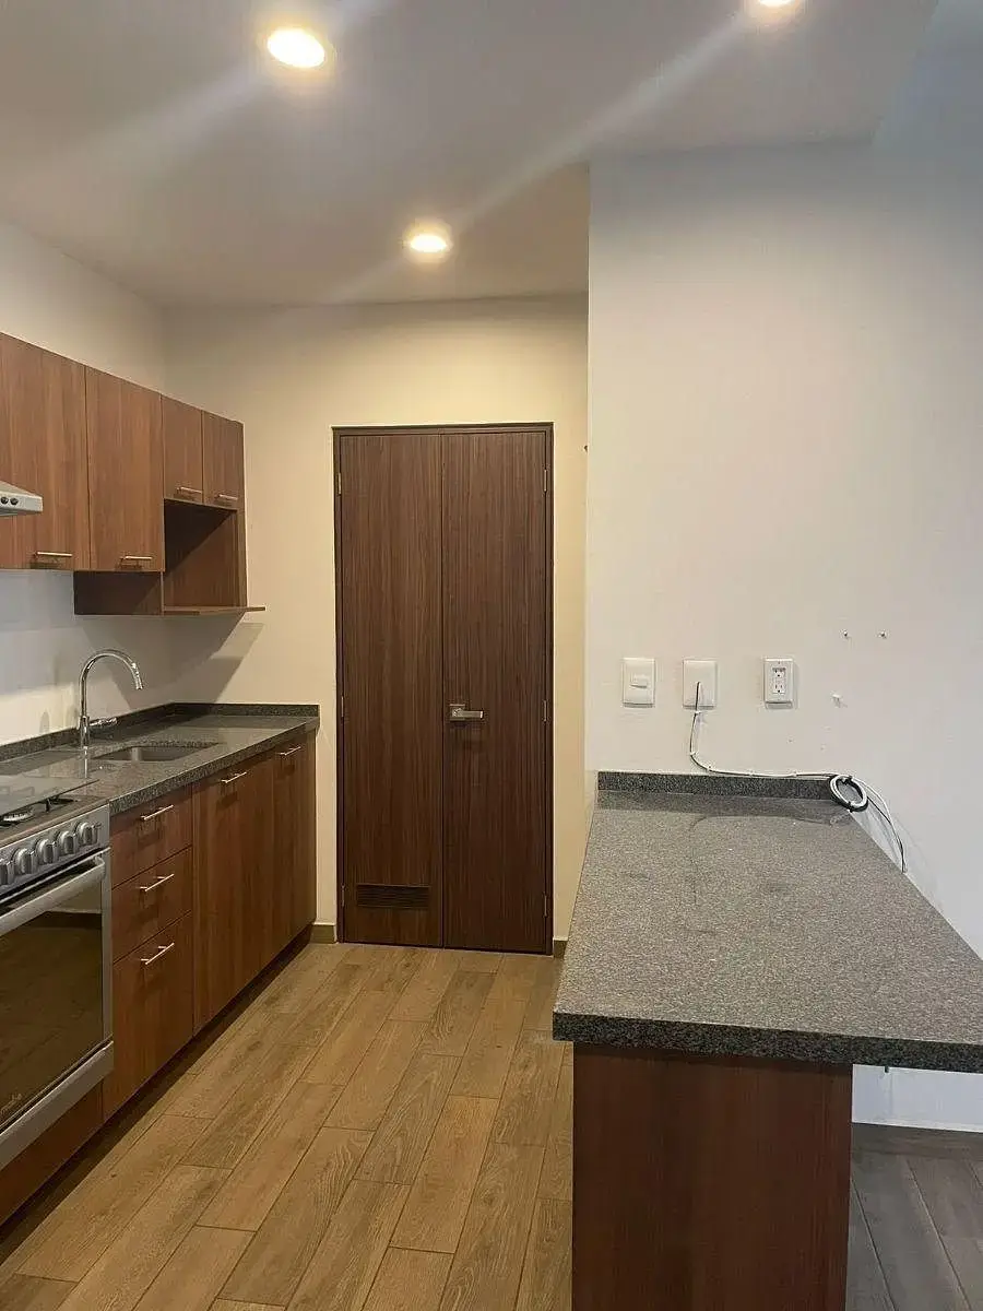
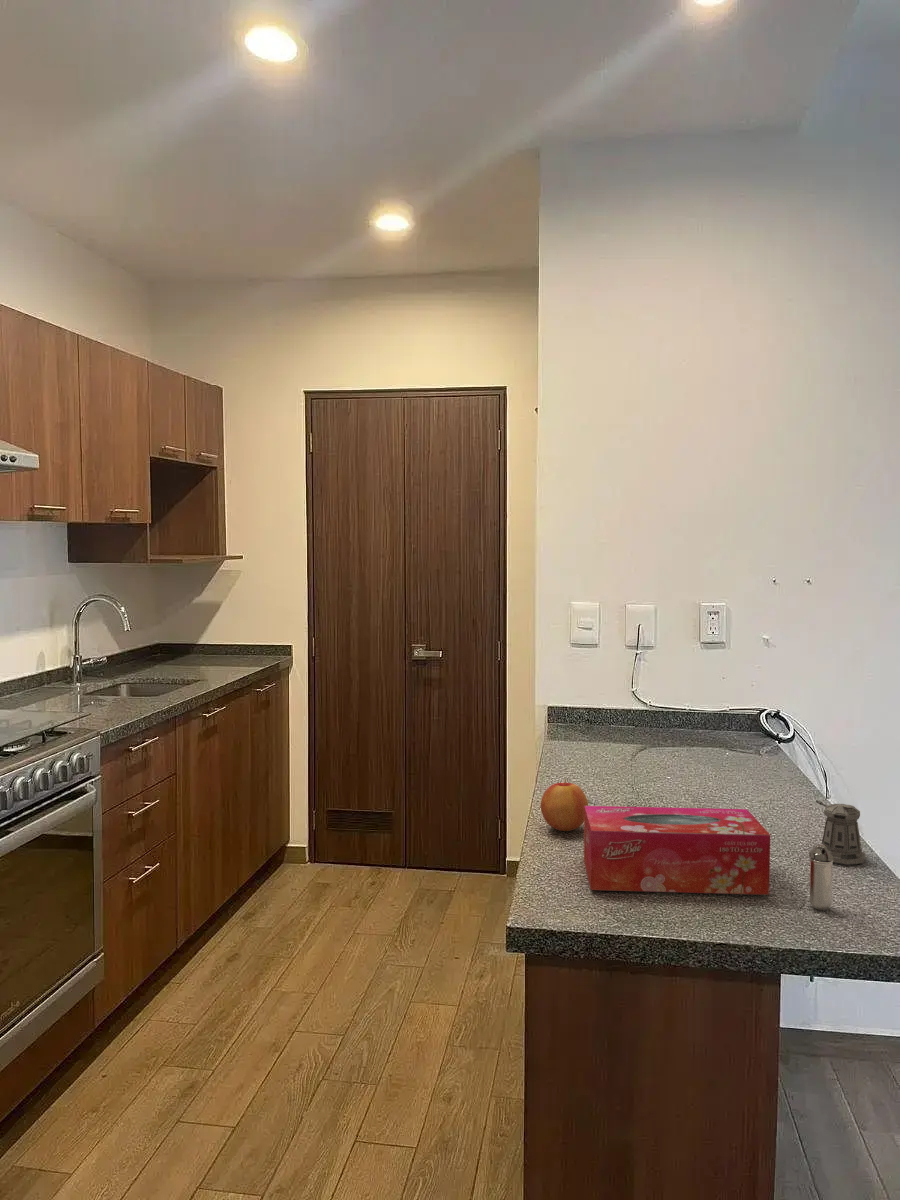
+ apple (564, 804)
+ pepper shaker (839, 828)
+ shaker (821, 876)
+ tissue box (671, 847)
